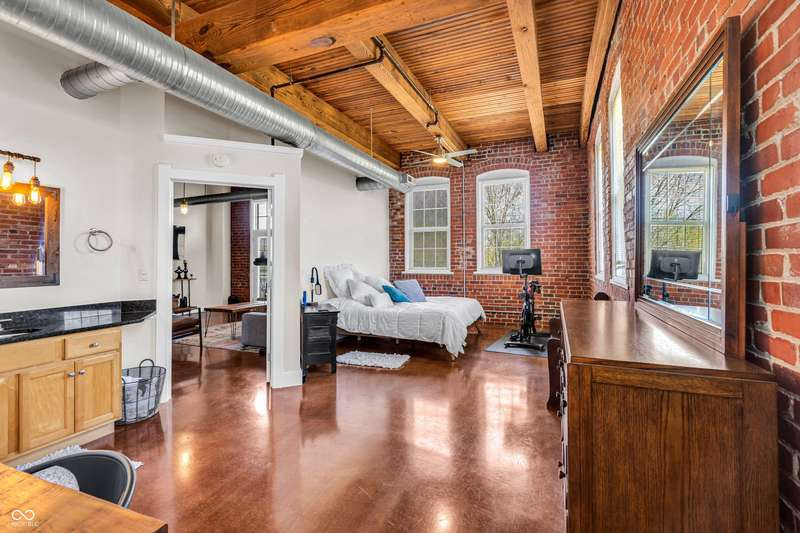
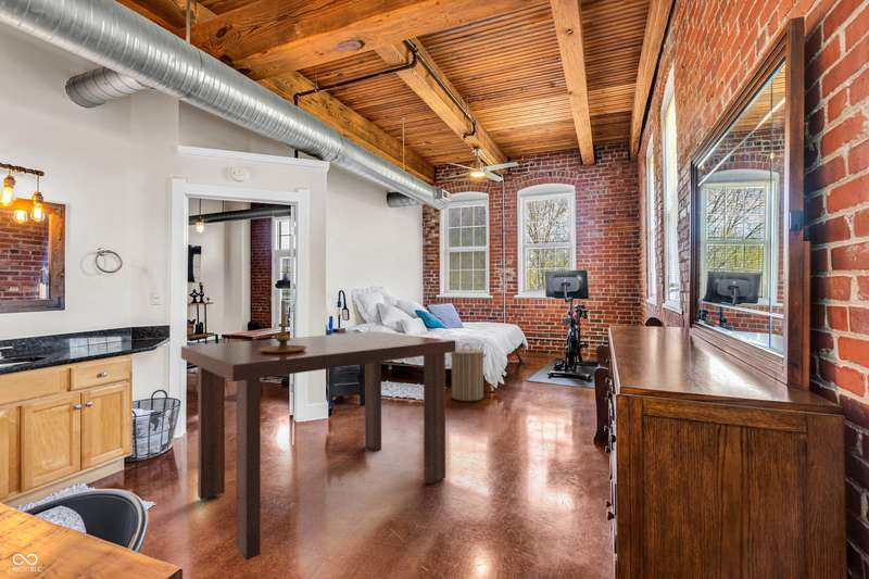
+ dining table (365, 416)
+ candle holder (282, 325)
+ laundry hamper (467, 370)
